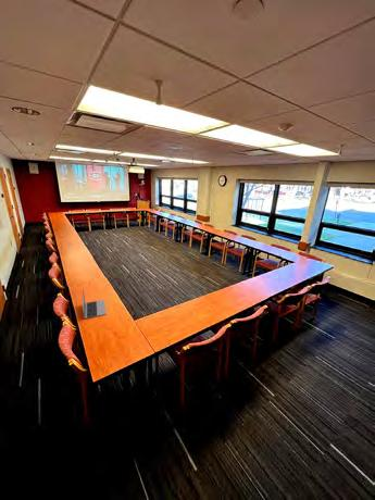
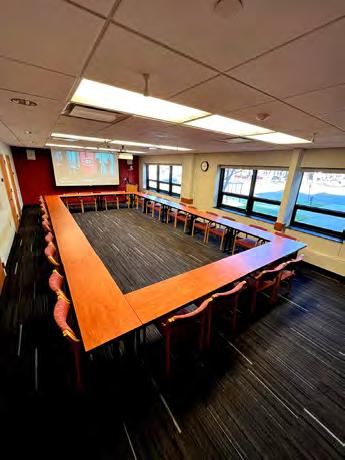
- laptop (93, 301)
